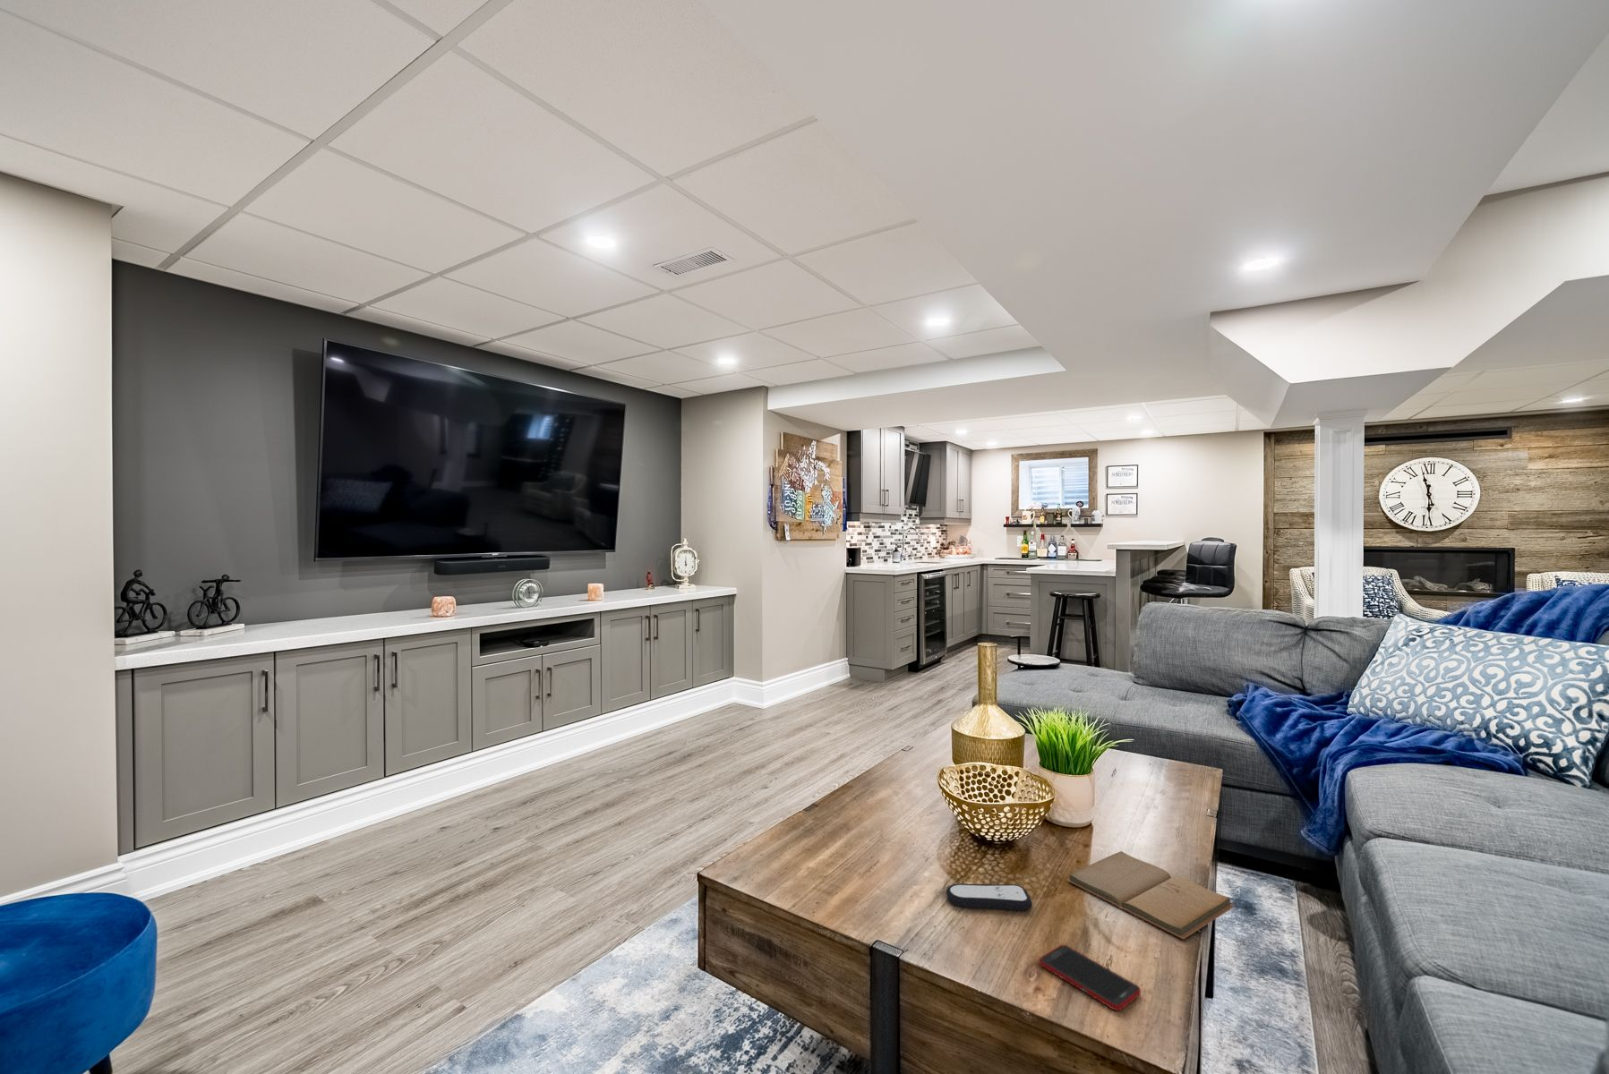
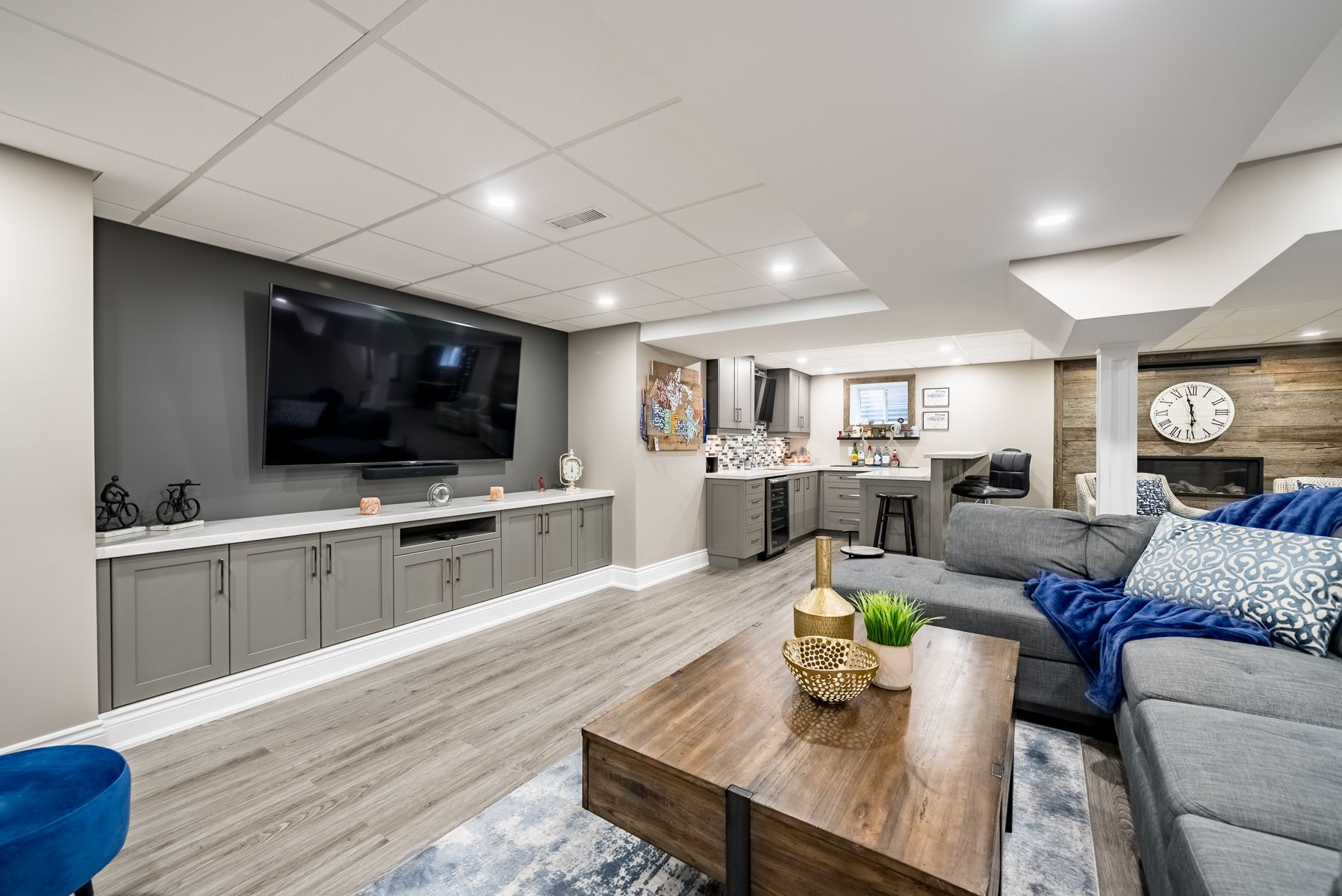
- cell phone (1087, 976)
- remote control (988, 895)
- book (1147, 889)
